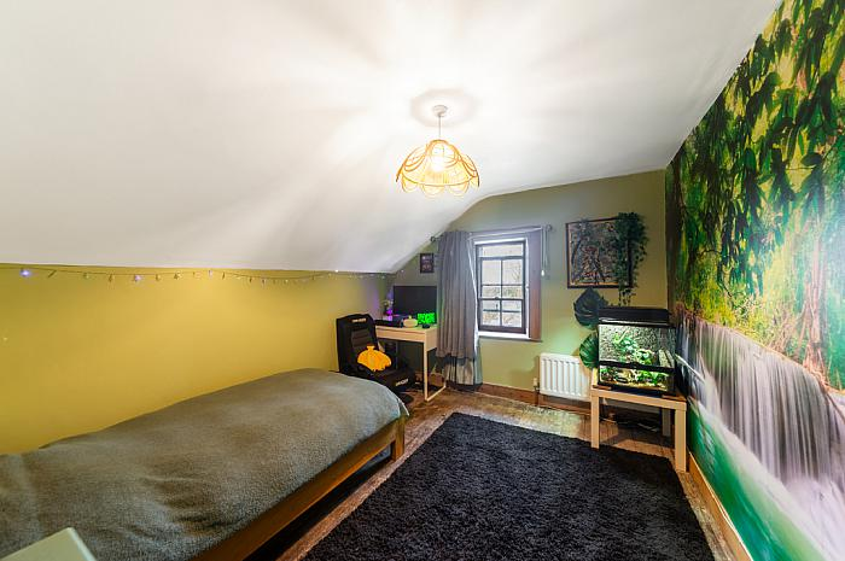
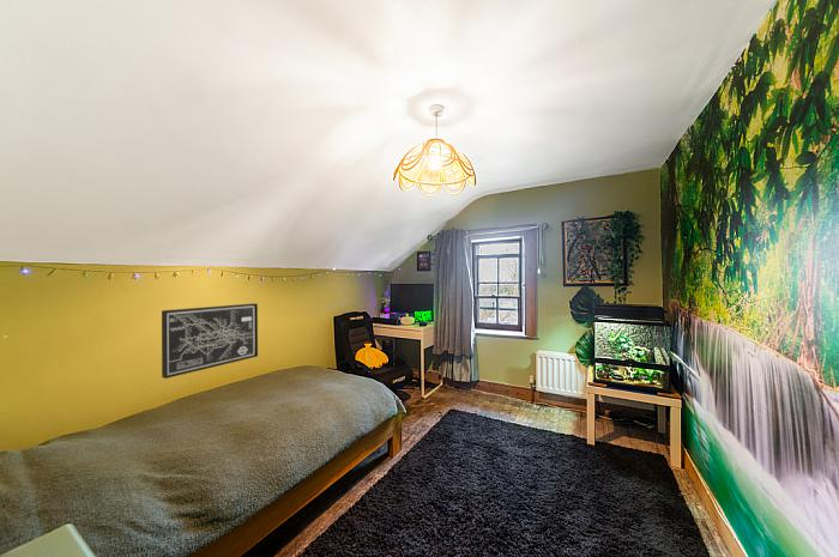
+ wall art (215, 335)
